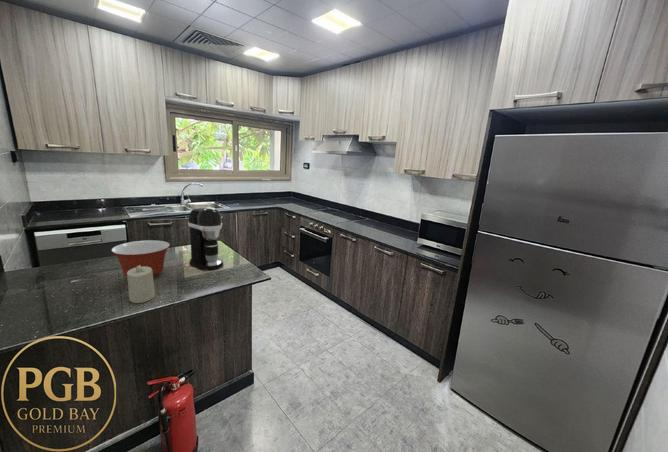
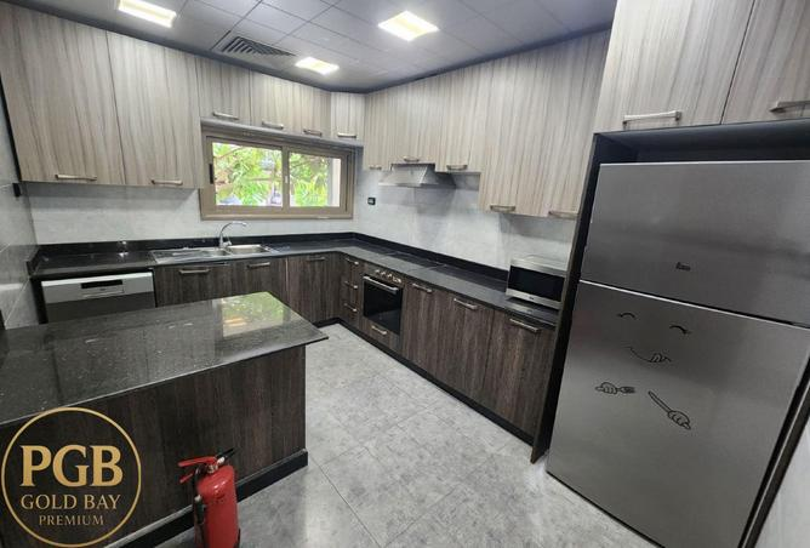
- coffee maker (205, 236)
- mixing bowl (143, 261)
- candle (141, 281)
